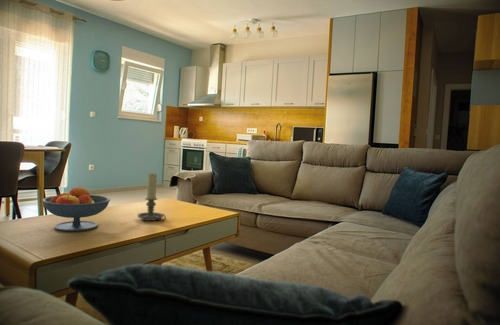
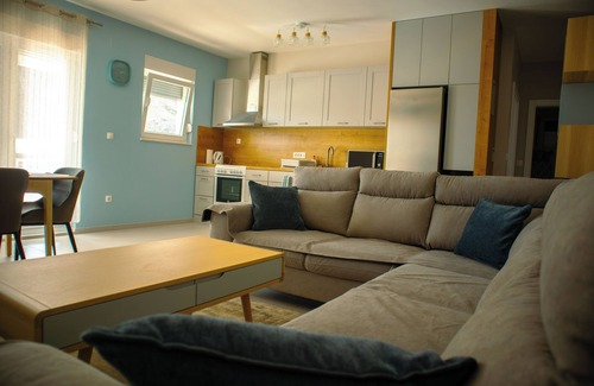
- fruit bowl (77, 208)
- candle holder (153, 196)
